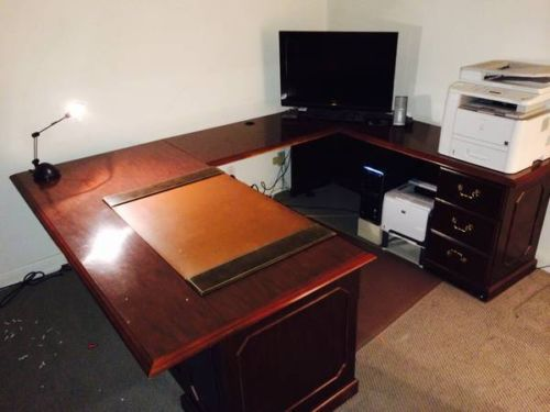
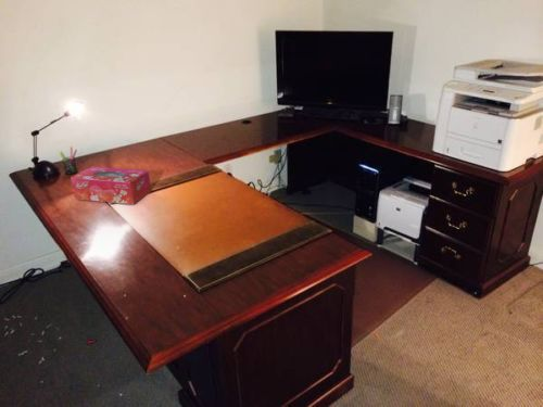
+ tissue box (112, 185)
+ pen holder (68, 160)
